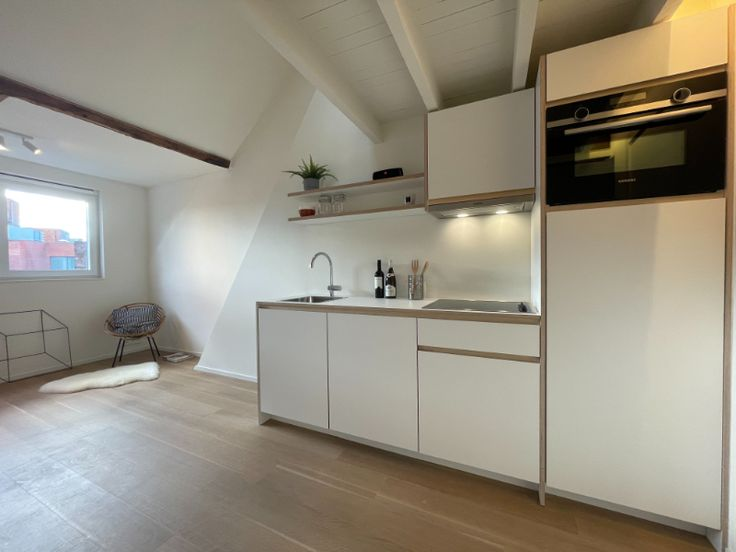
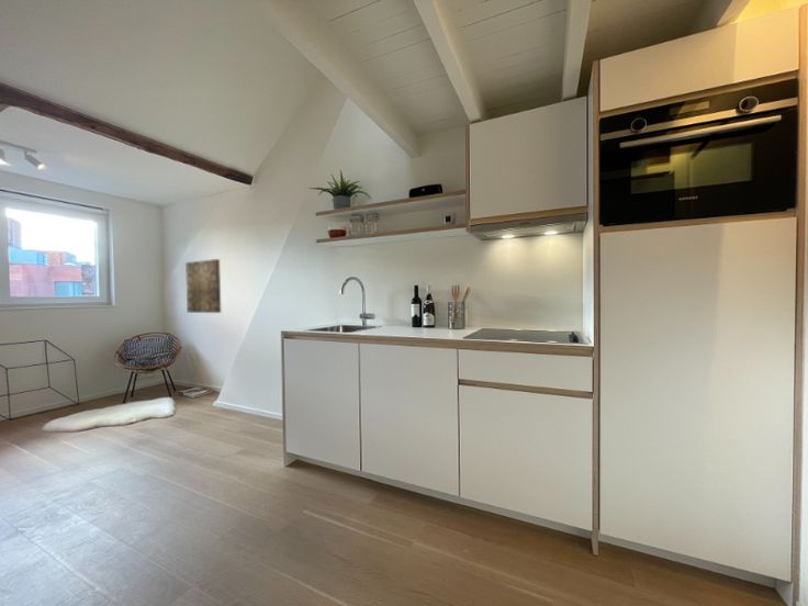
+ wall art (202, 287)
